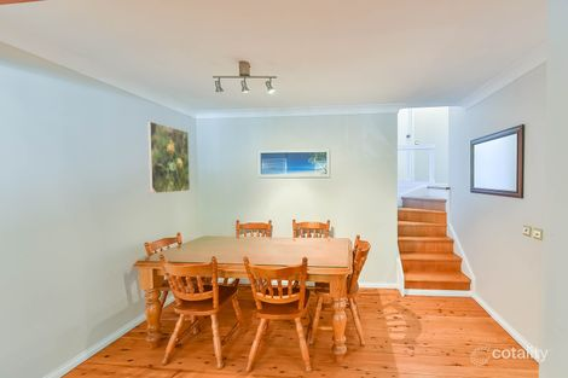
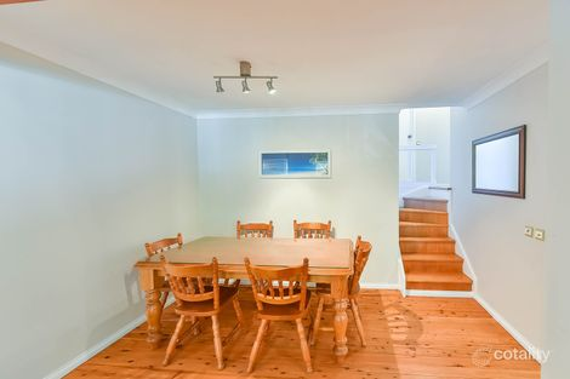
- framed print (170, 159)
